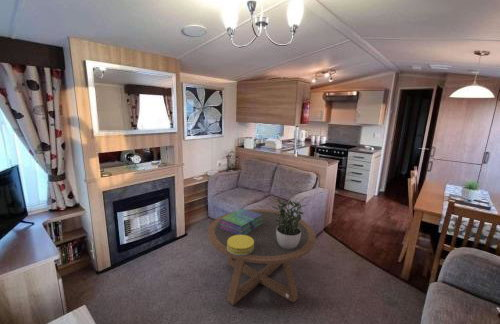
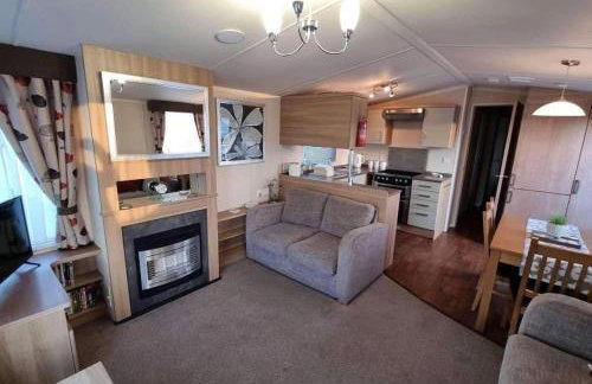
- stack of books (241, 220)
- coffee table (260, 254)
- decorative box (240, 244)
- potted plant (288, 222)
